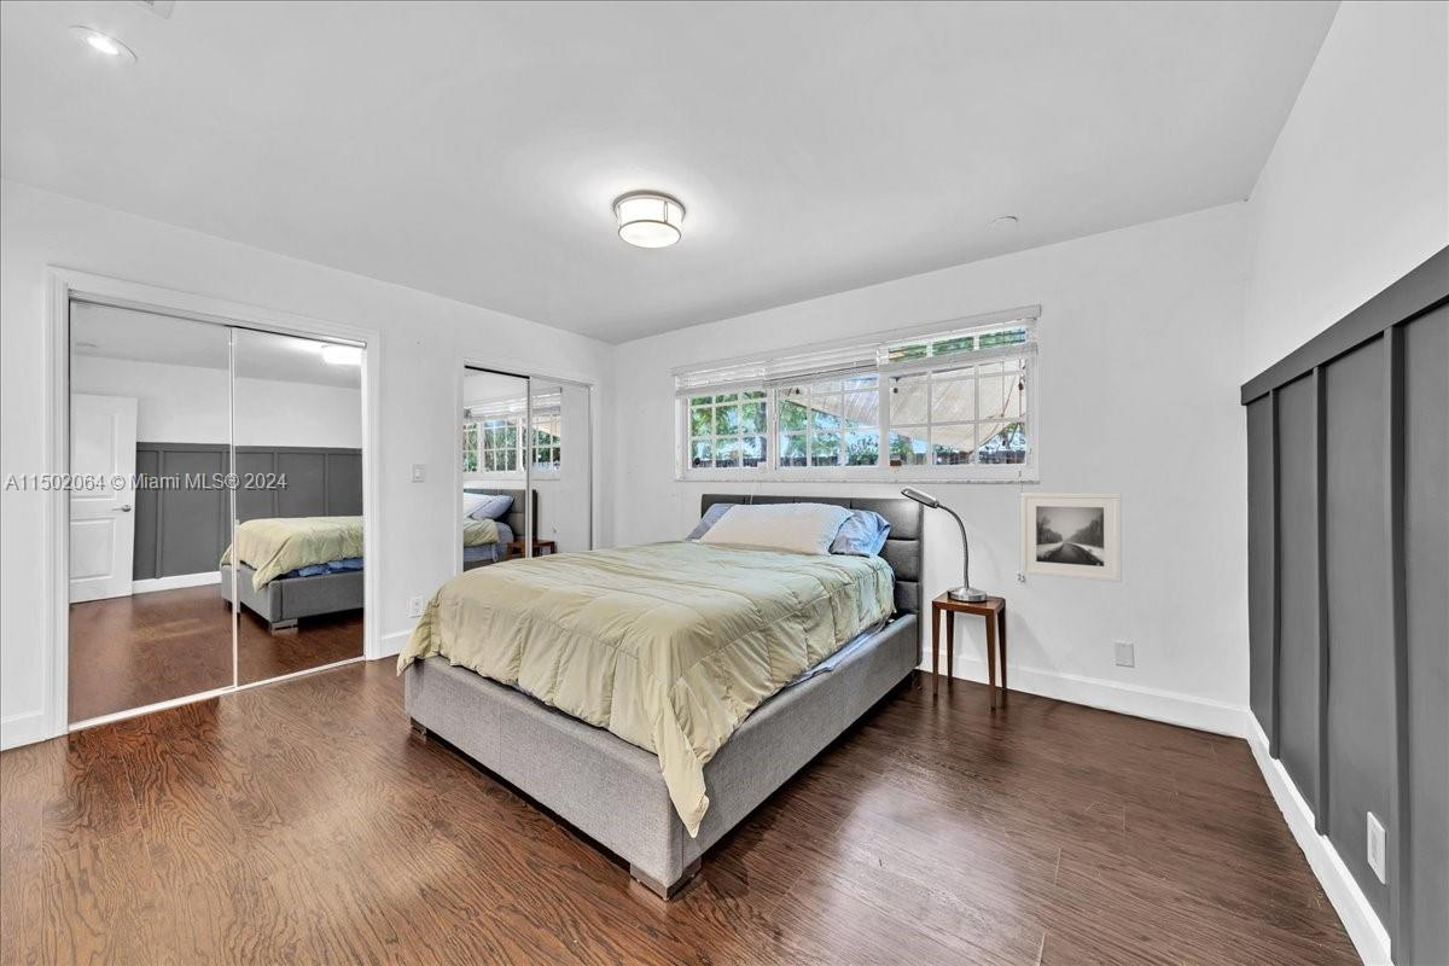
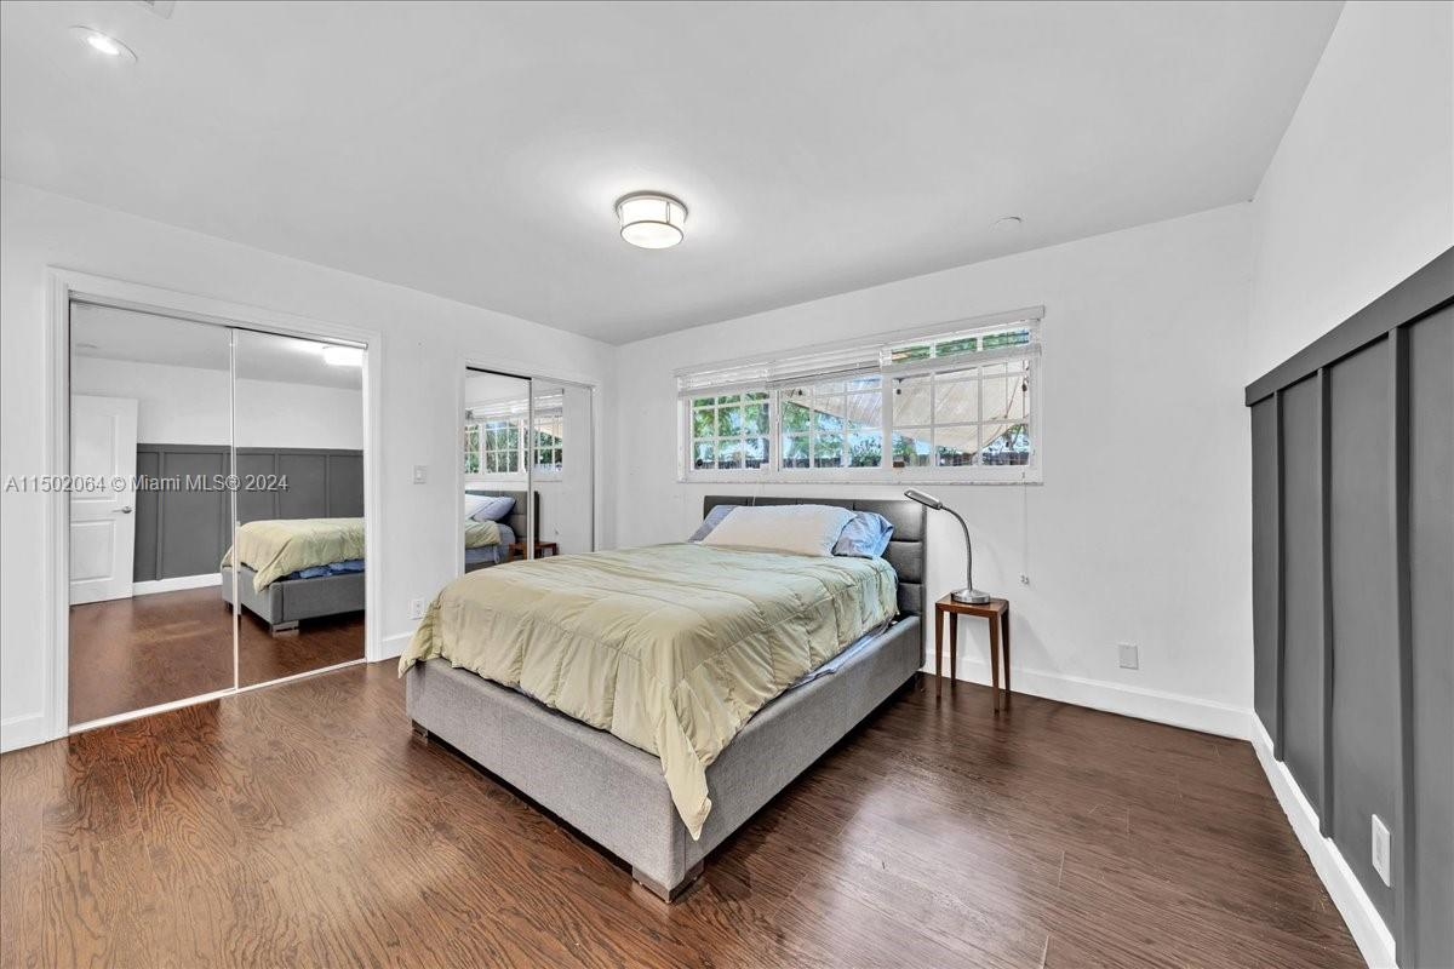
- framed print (1069, 535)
